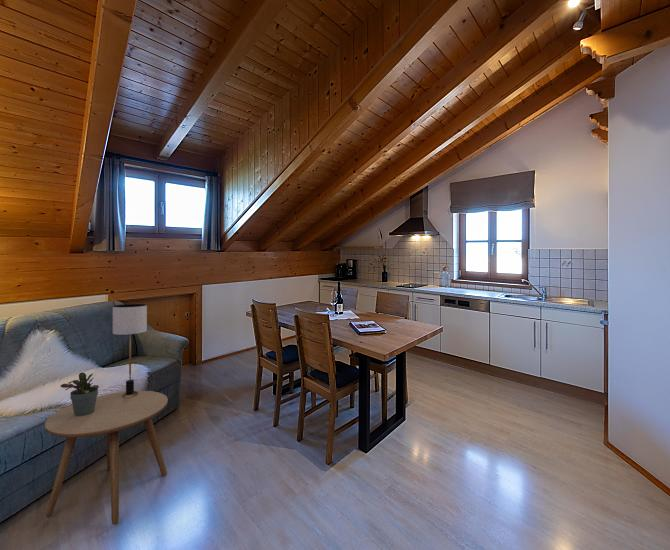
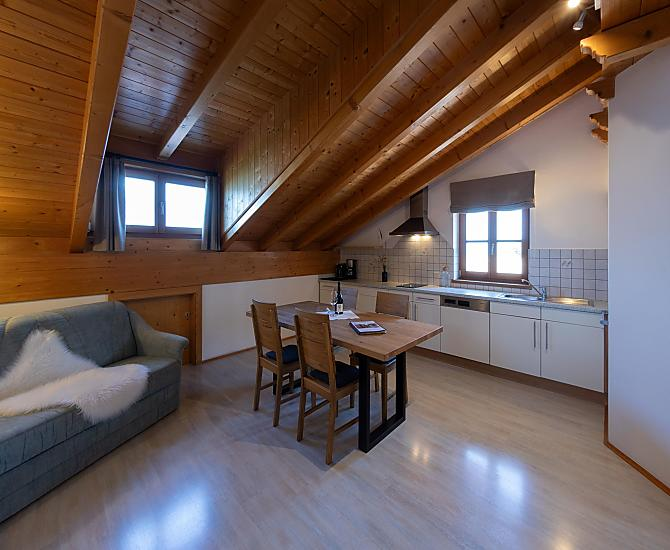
- table lamp (130, 349)
- side table (111, 451)
- potted plant (80, 392)
